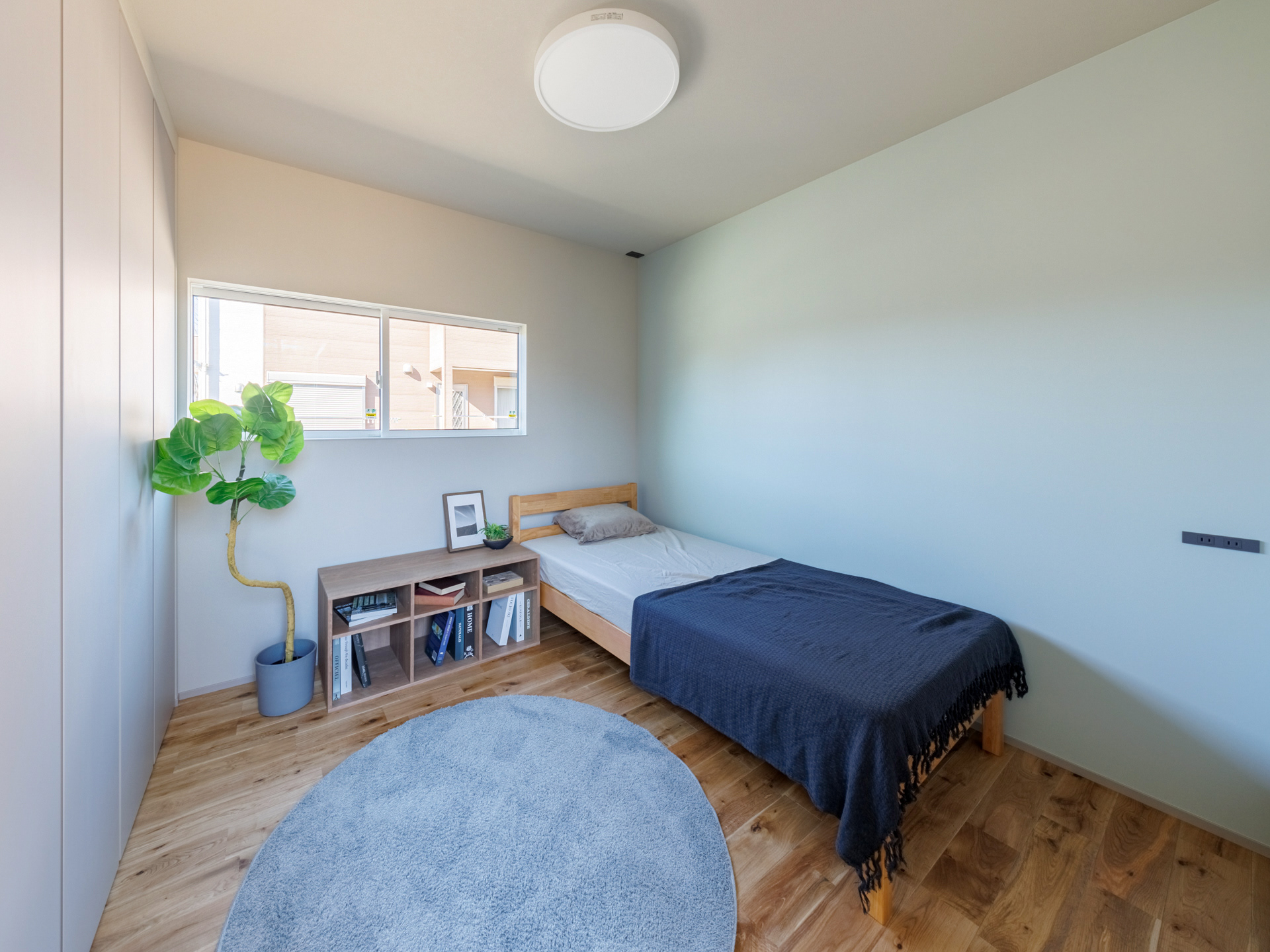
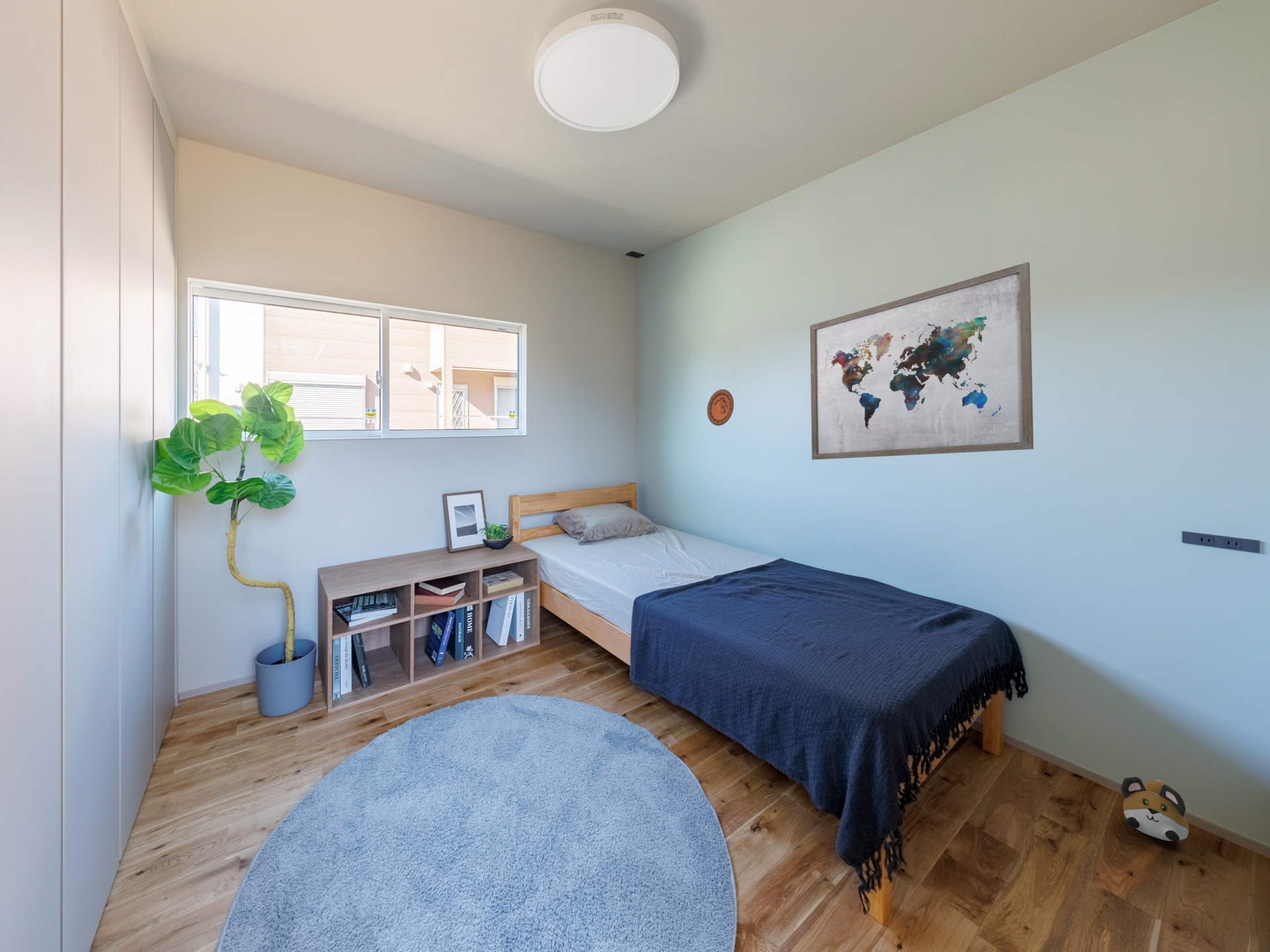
+ wall art (903, 377)
+ decorative plate (720, 407)
+ plush toy (1155, 804)
